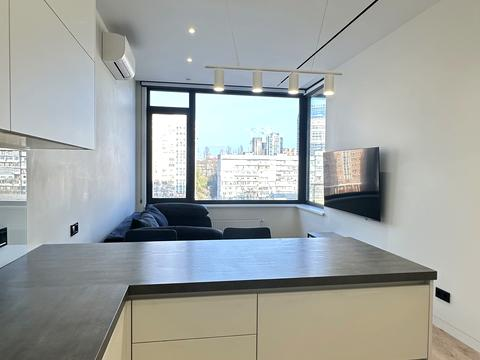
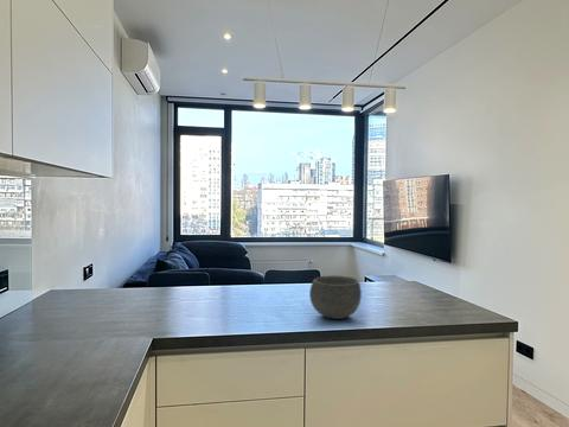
+ bowl (334, 297)
